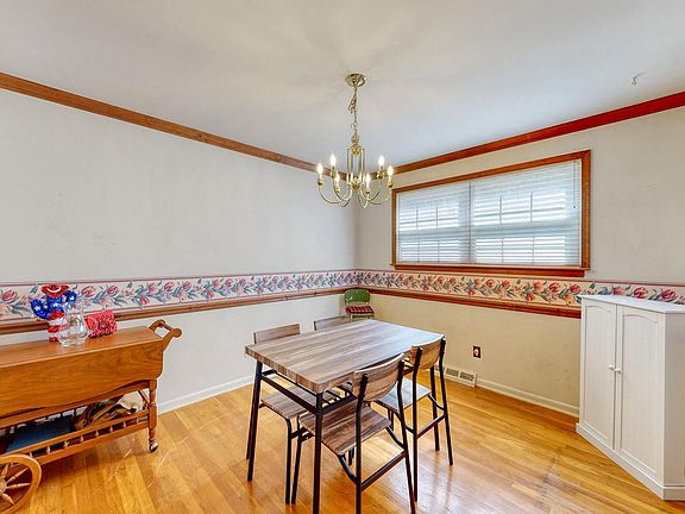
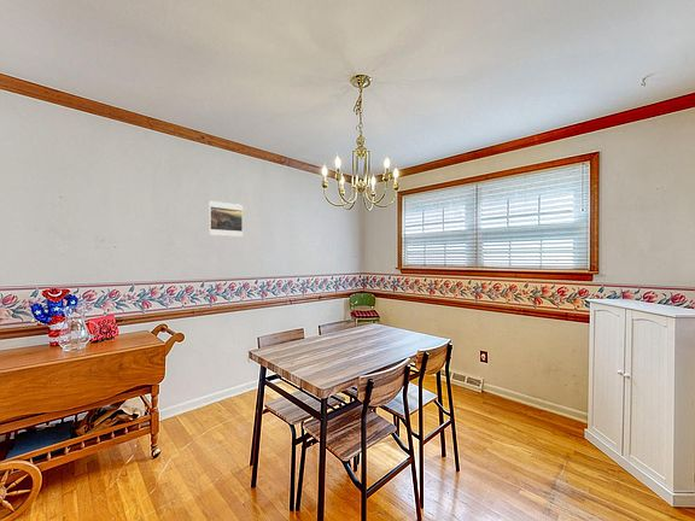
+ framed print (226, 219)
